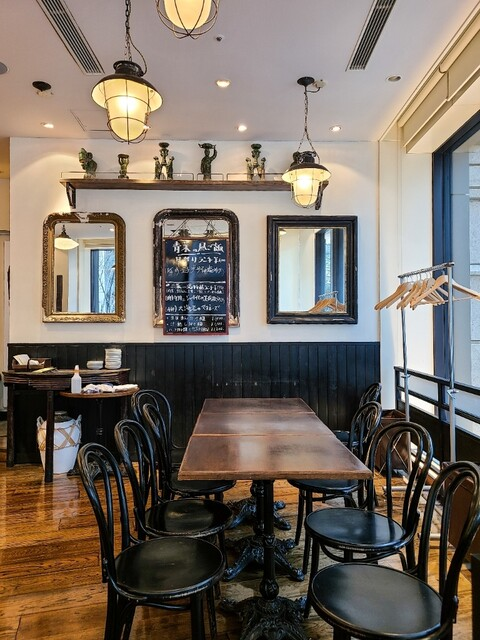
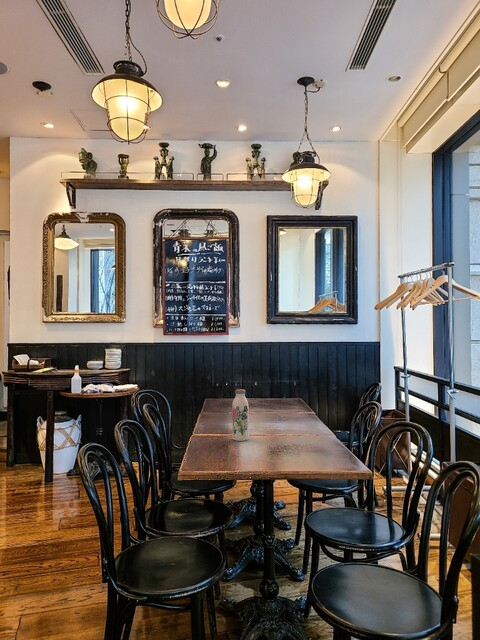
+ water bottle (240, 414)
